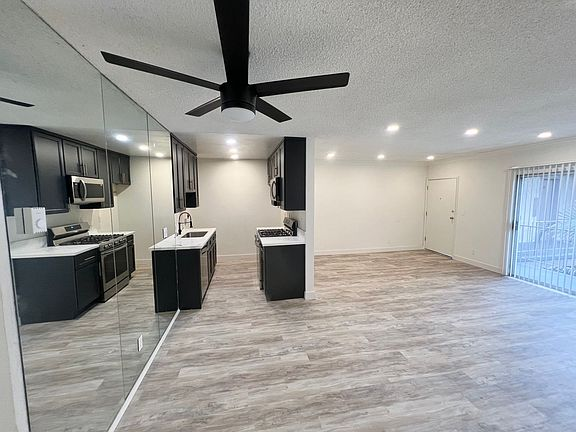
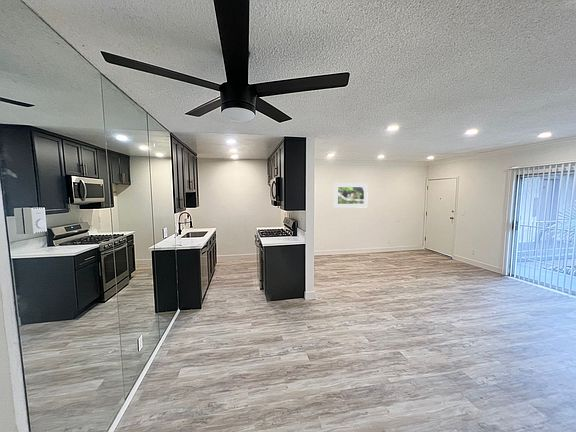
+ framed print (350, 195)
